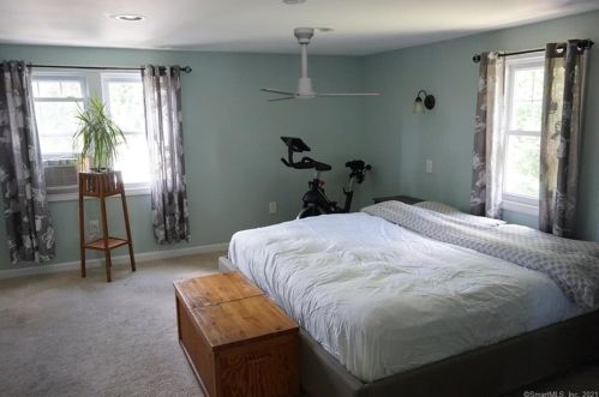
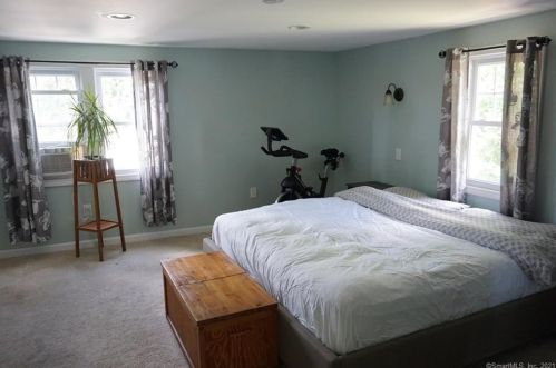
- ceiling fan (306, 62)
